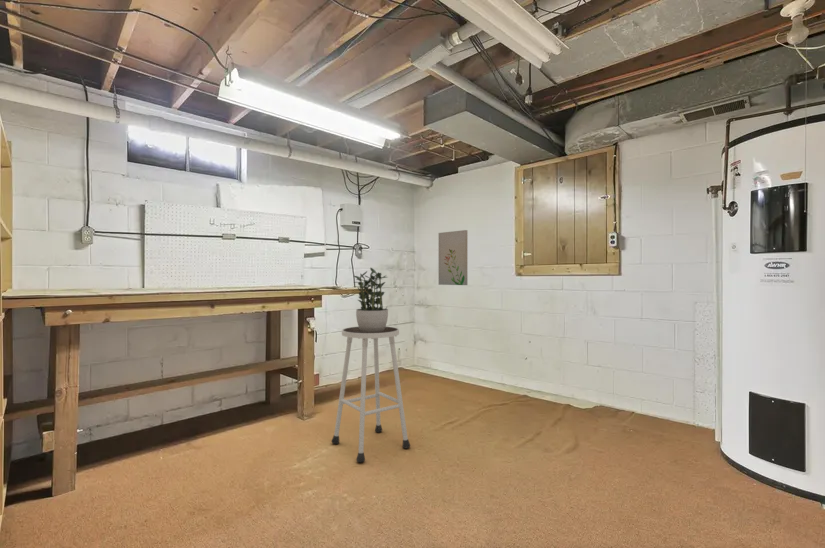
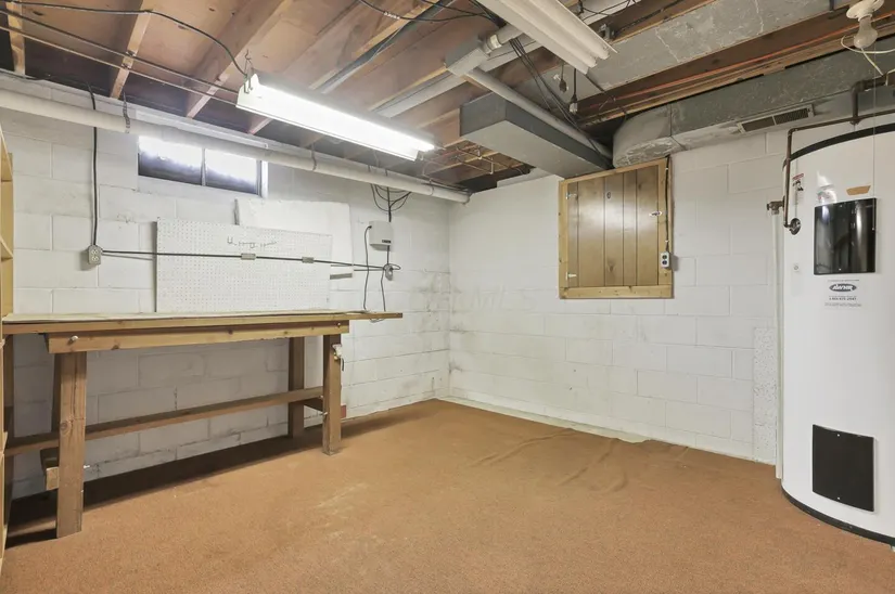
- stool (375, 387)
- wall art (452, 258)
- potted plant (370, 298)
